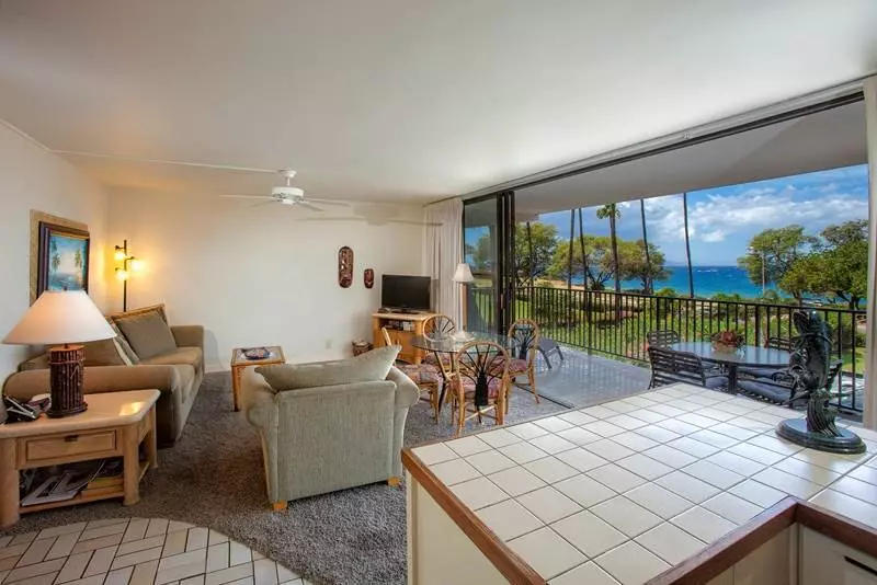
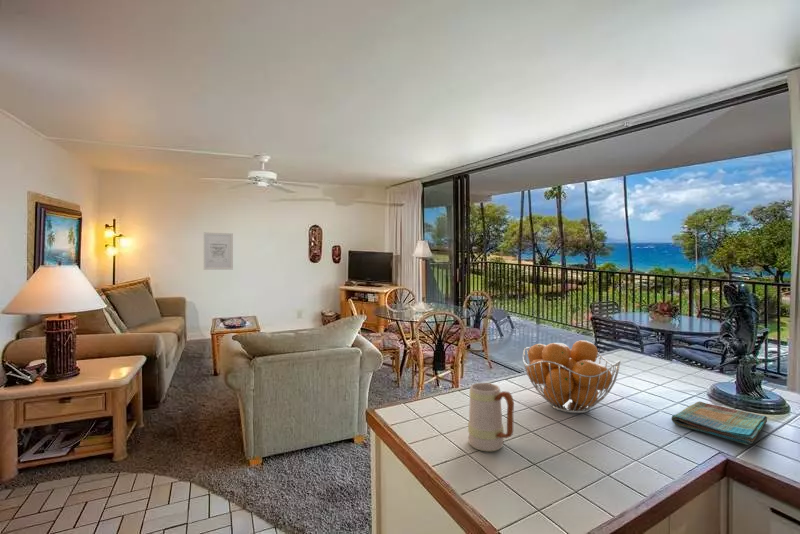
+ wall art (218, 251)
+ mug (491, 417)
+ dish towel (719, 418)
+ fruit basket (569, 373)
